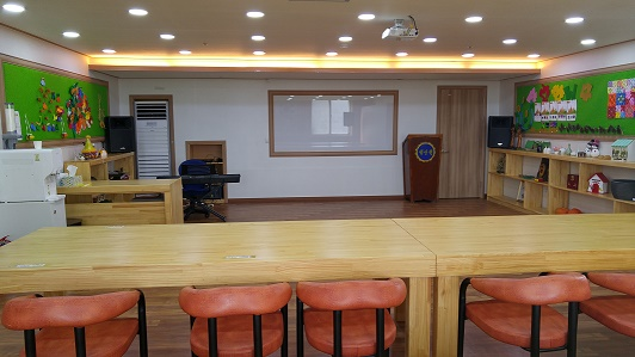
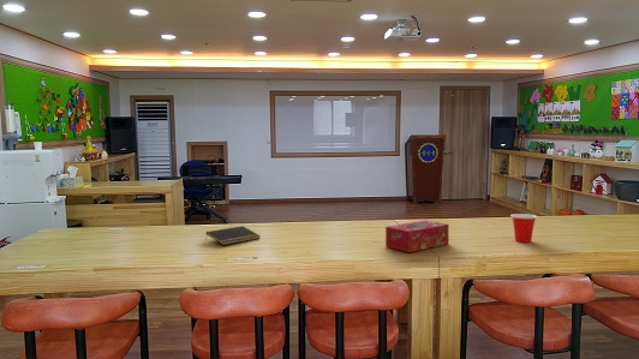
+ cup (522, 228)
+ tissue box (417, 235)
+ notepad (233, 234)
